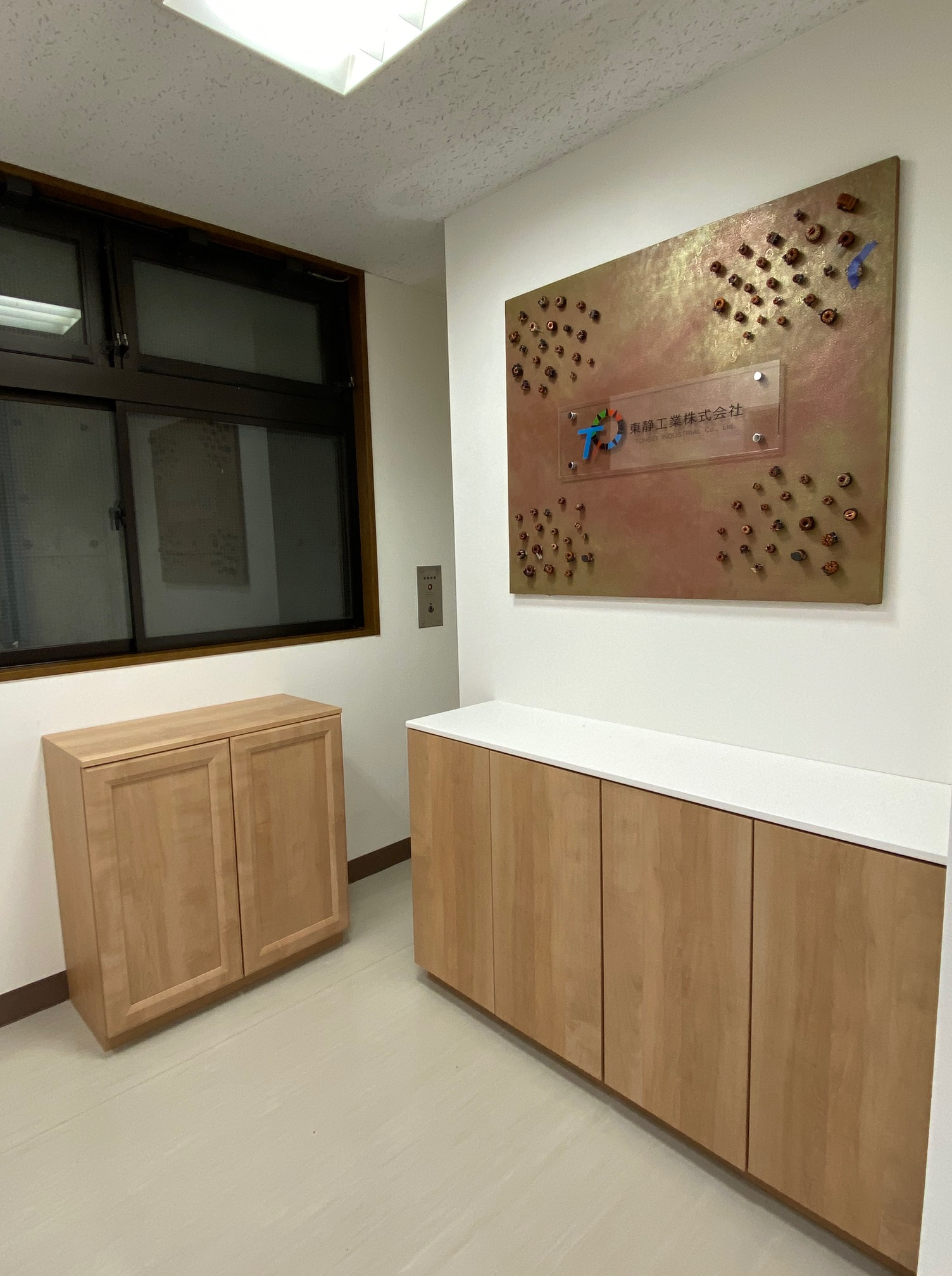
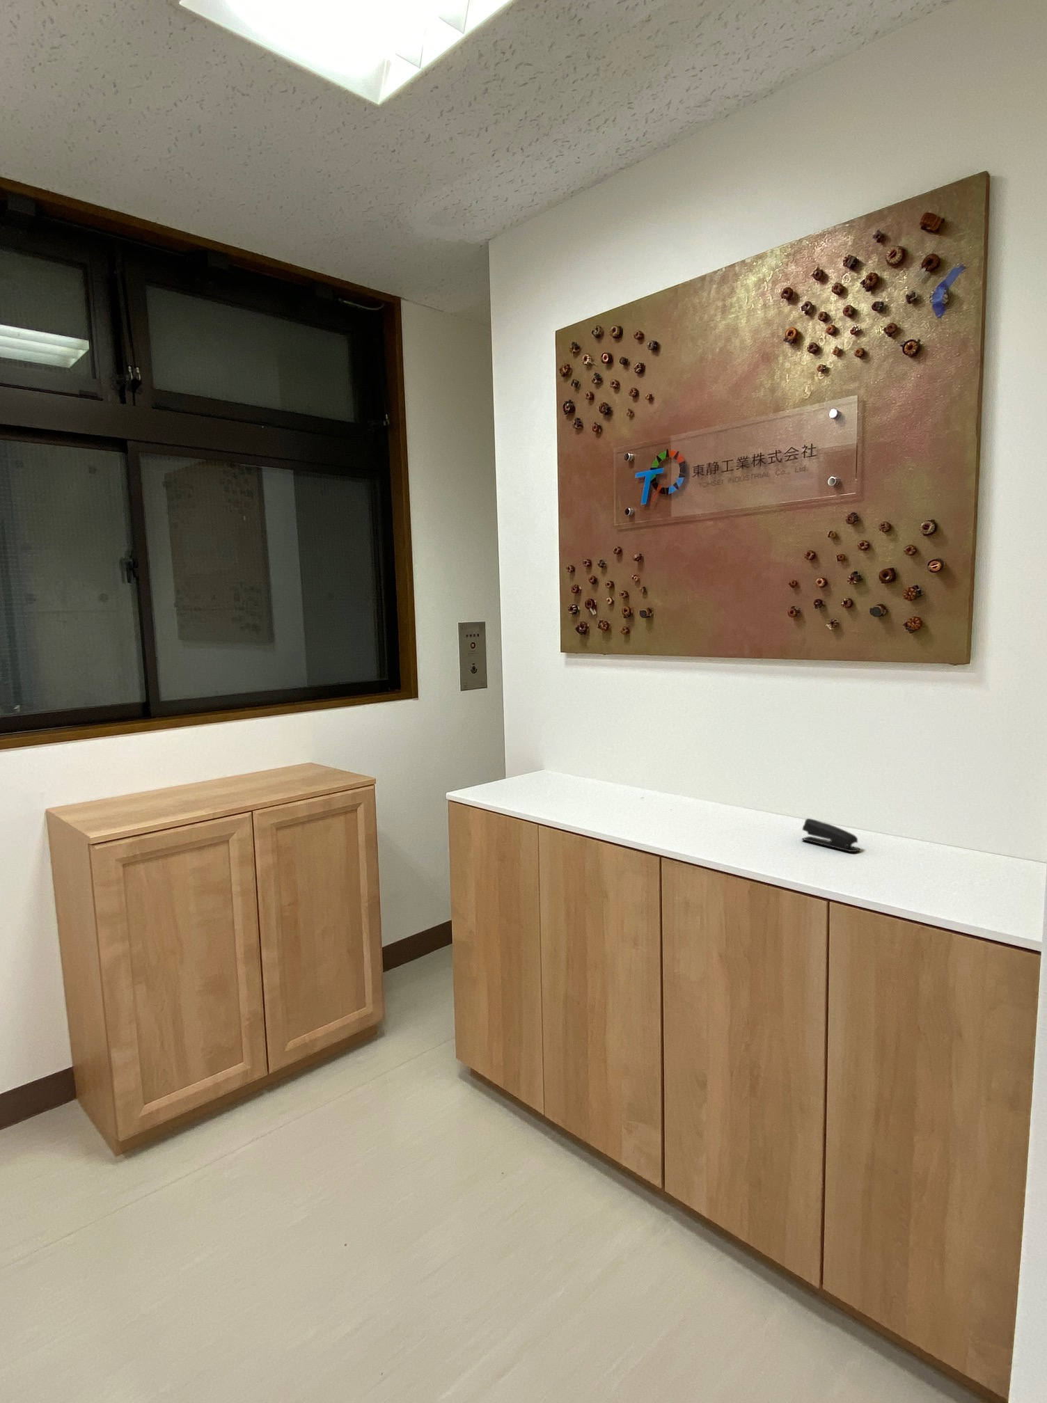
+ stapler (830, 835)
